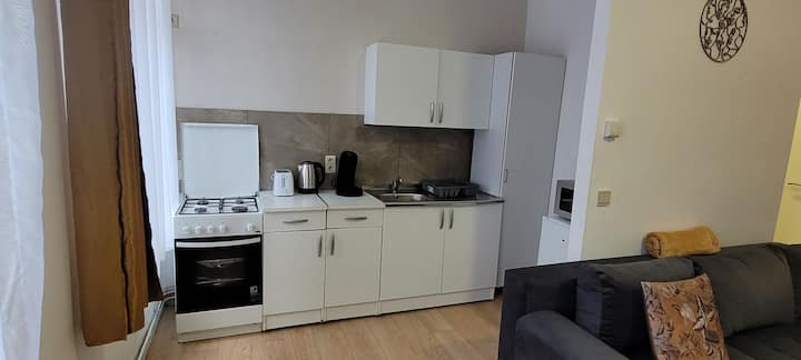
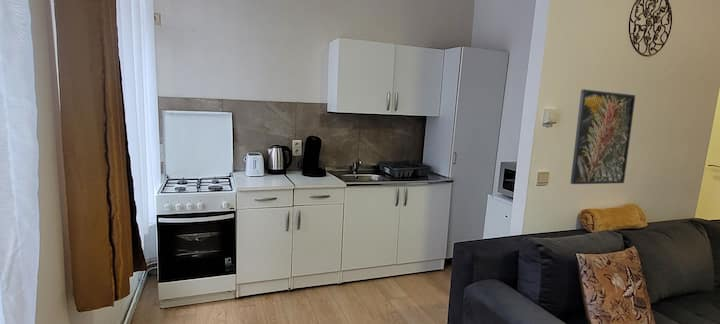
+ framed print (603, 138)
